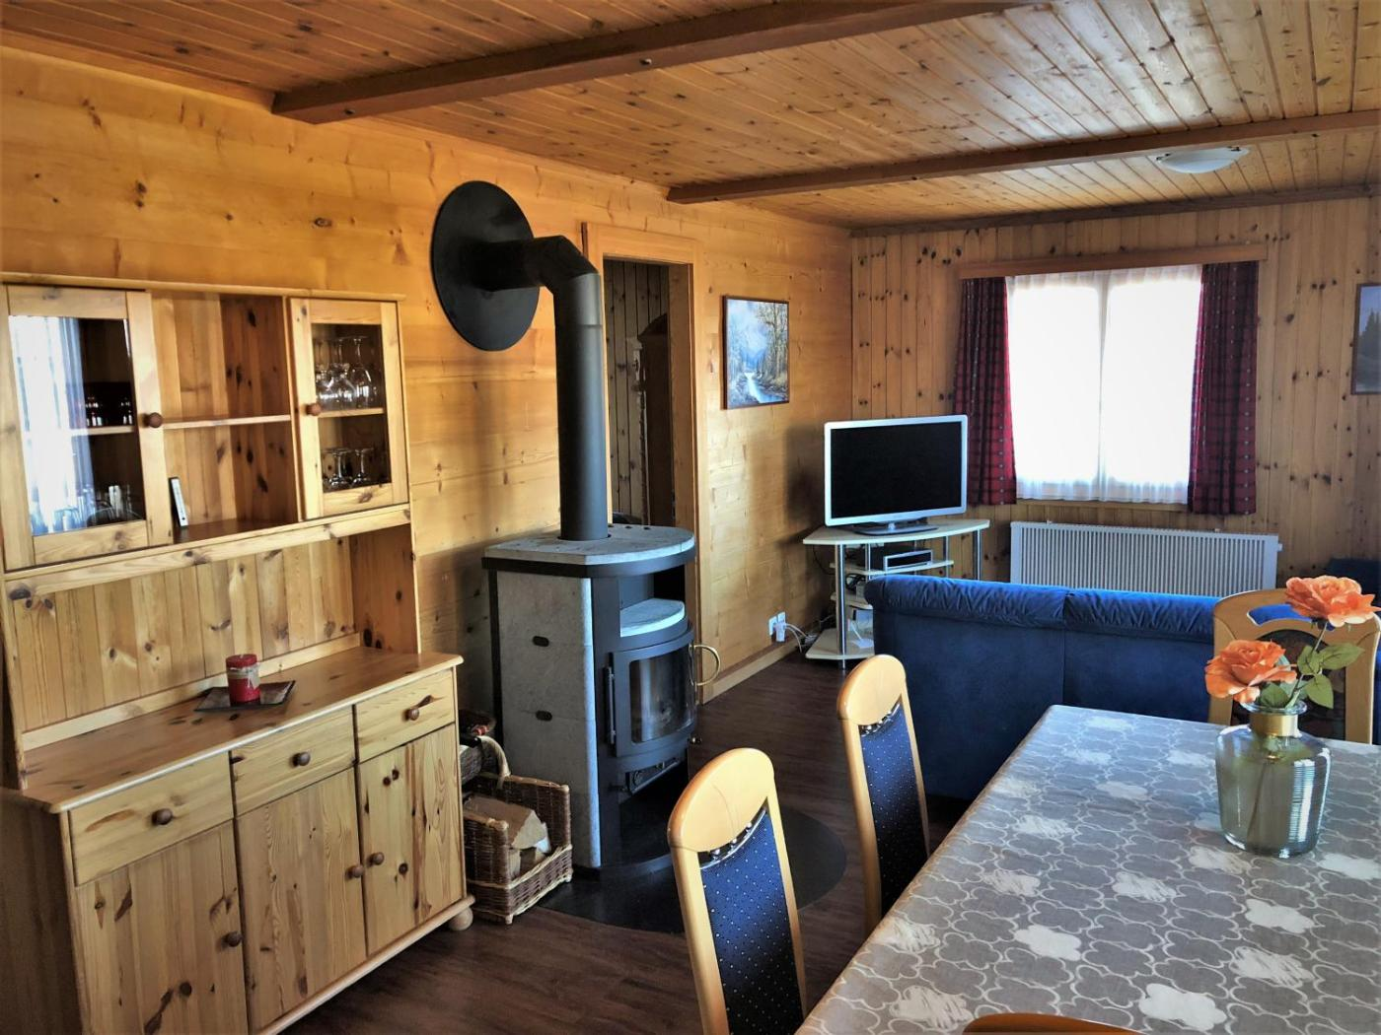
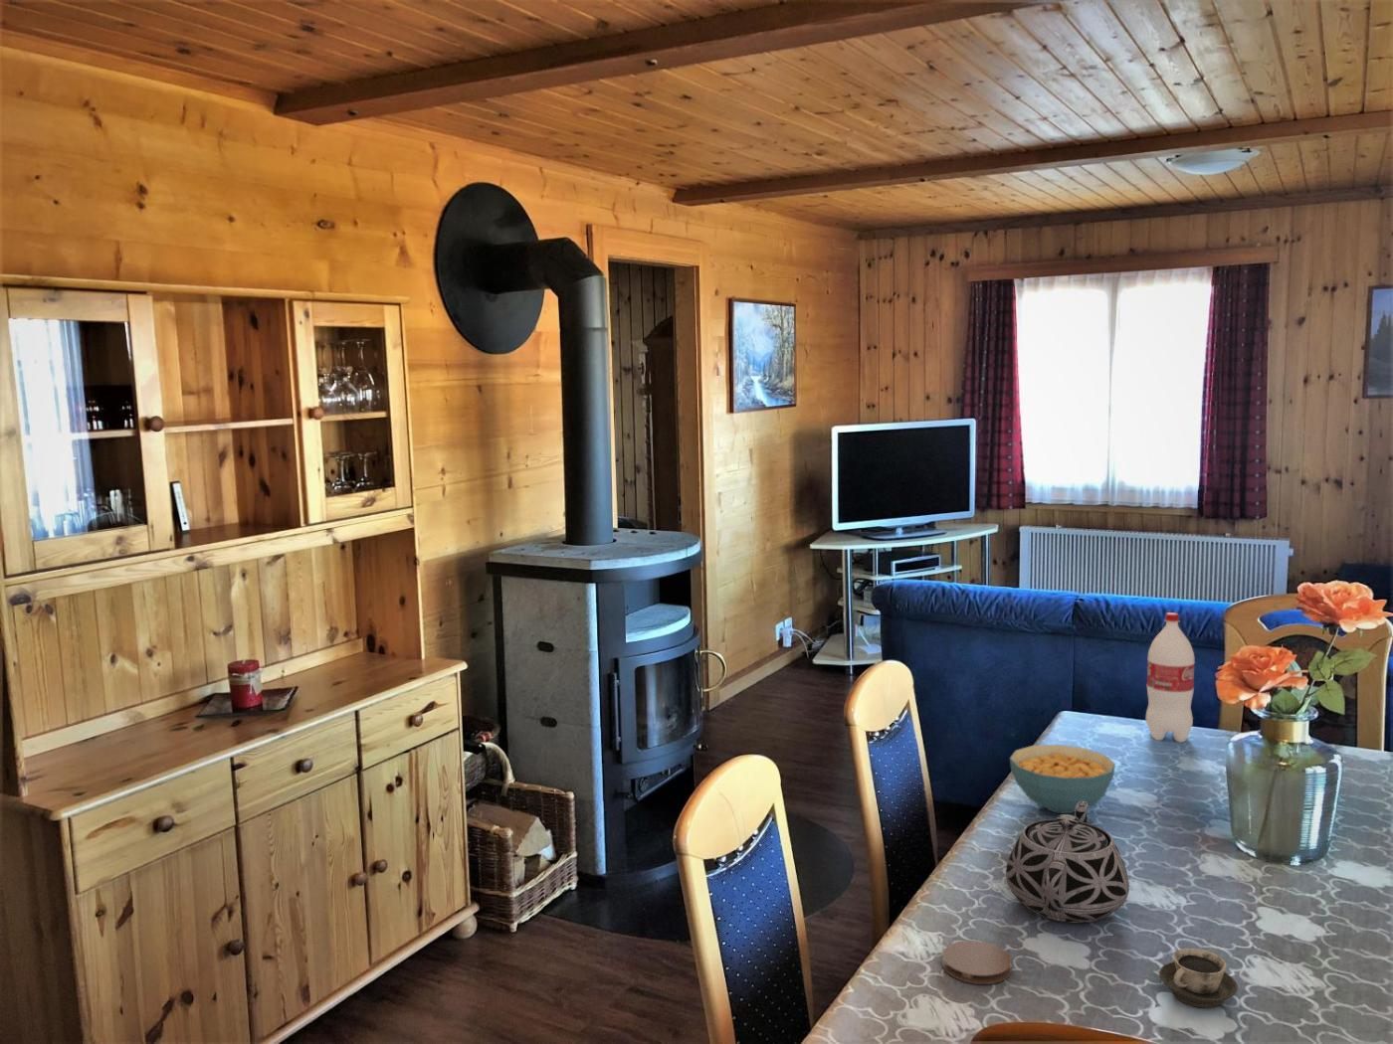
+ coaster (976, 962)
+ bottle (1170, 676)
+ cup (1198, 977)
+ teapot (1067, 858)
+ cereal bowl (1061, 783)
